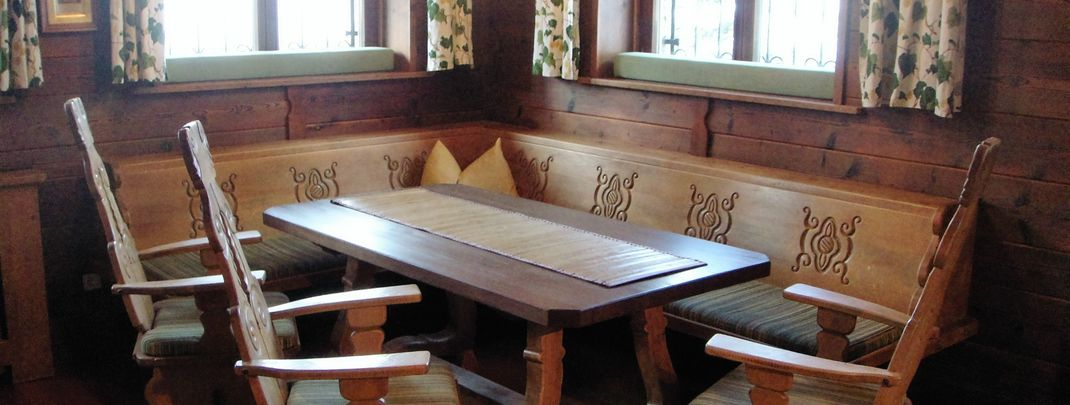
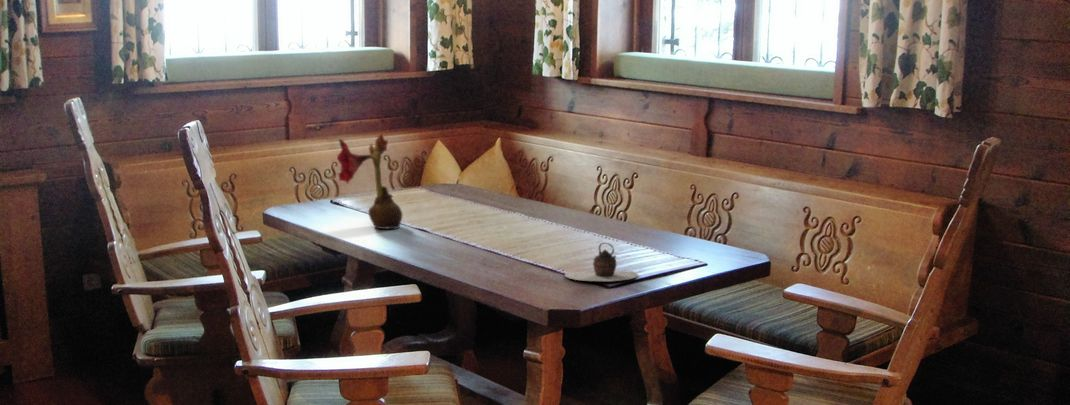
+ flower (375, 180)
+ teapot (601, 259)
